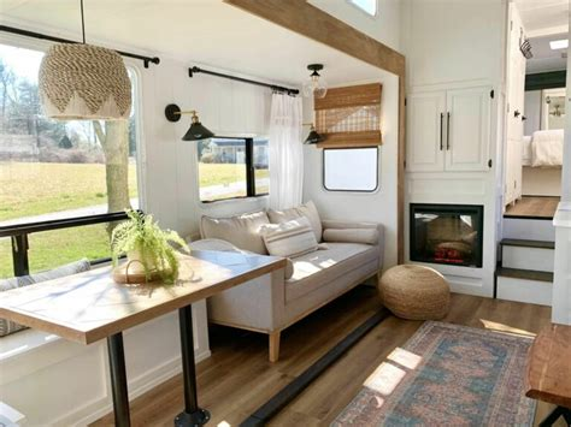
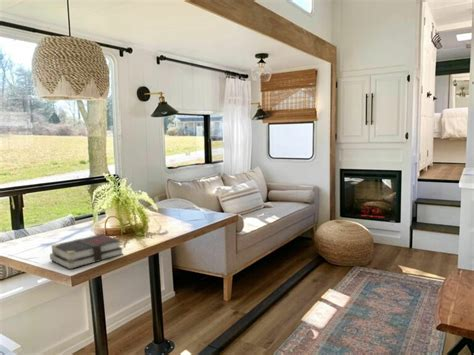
+ book (86, 249)
